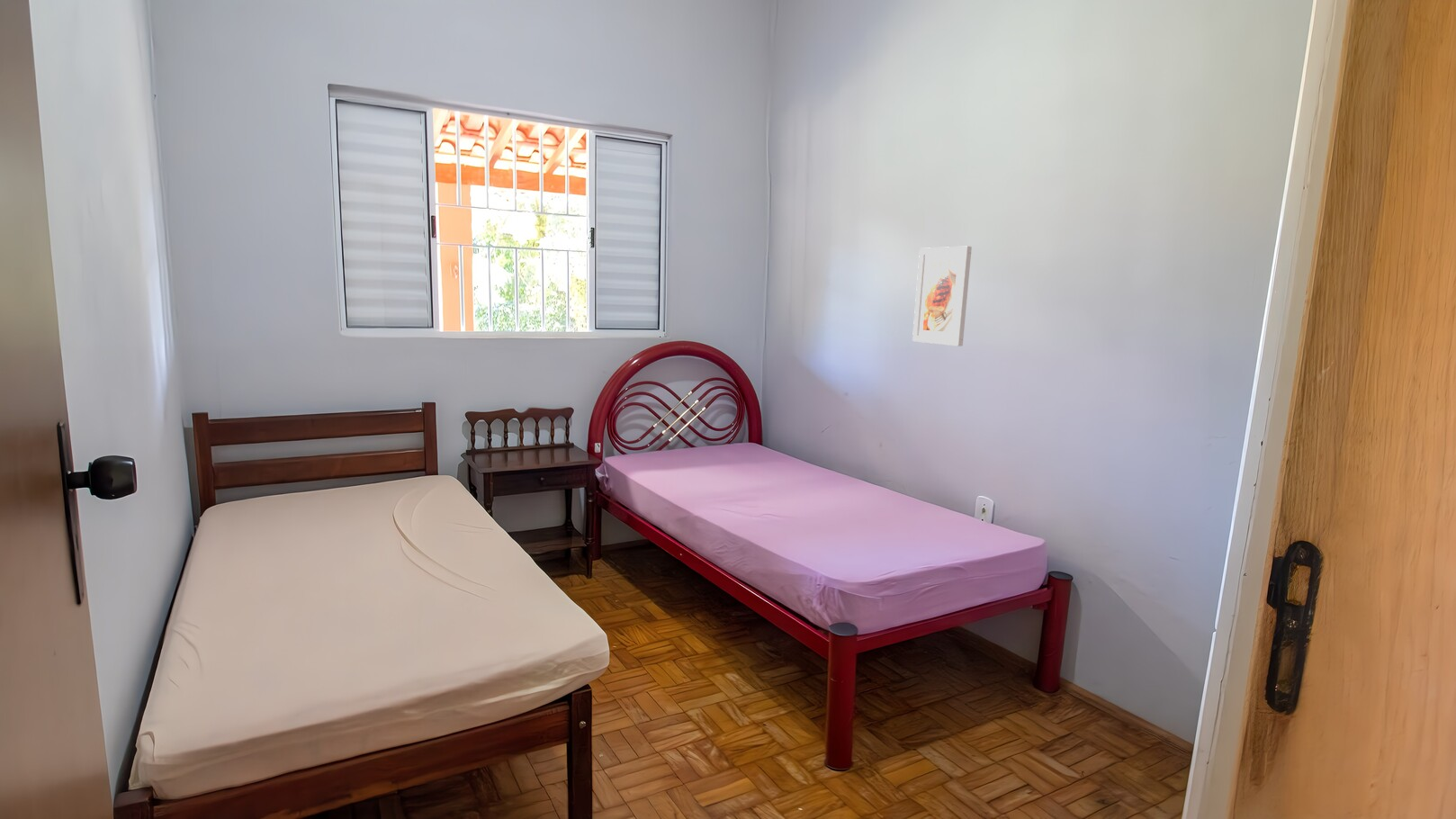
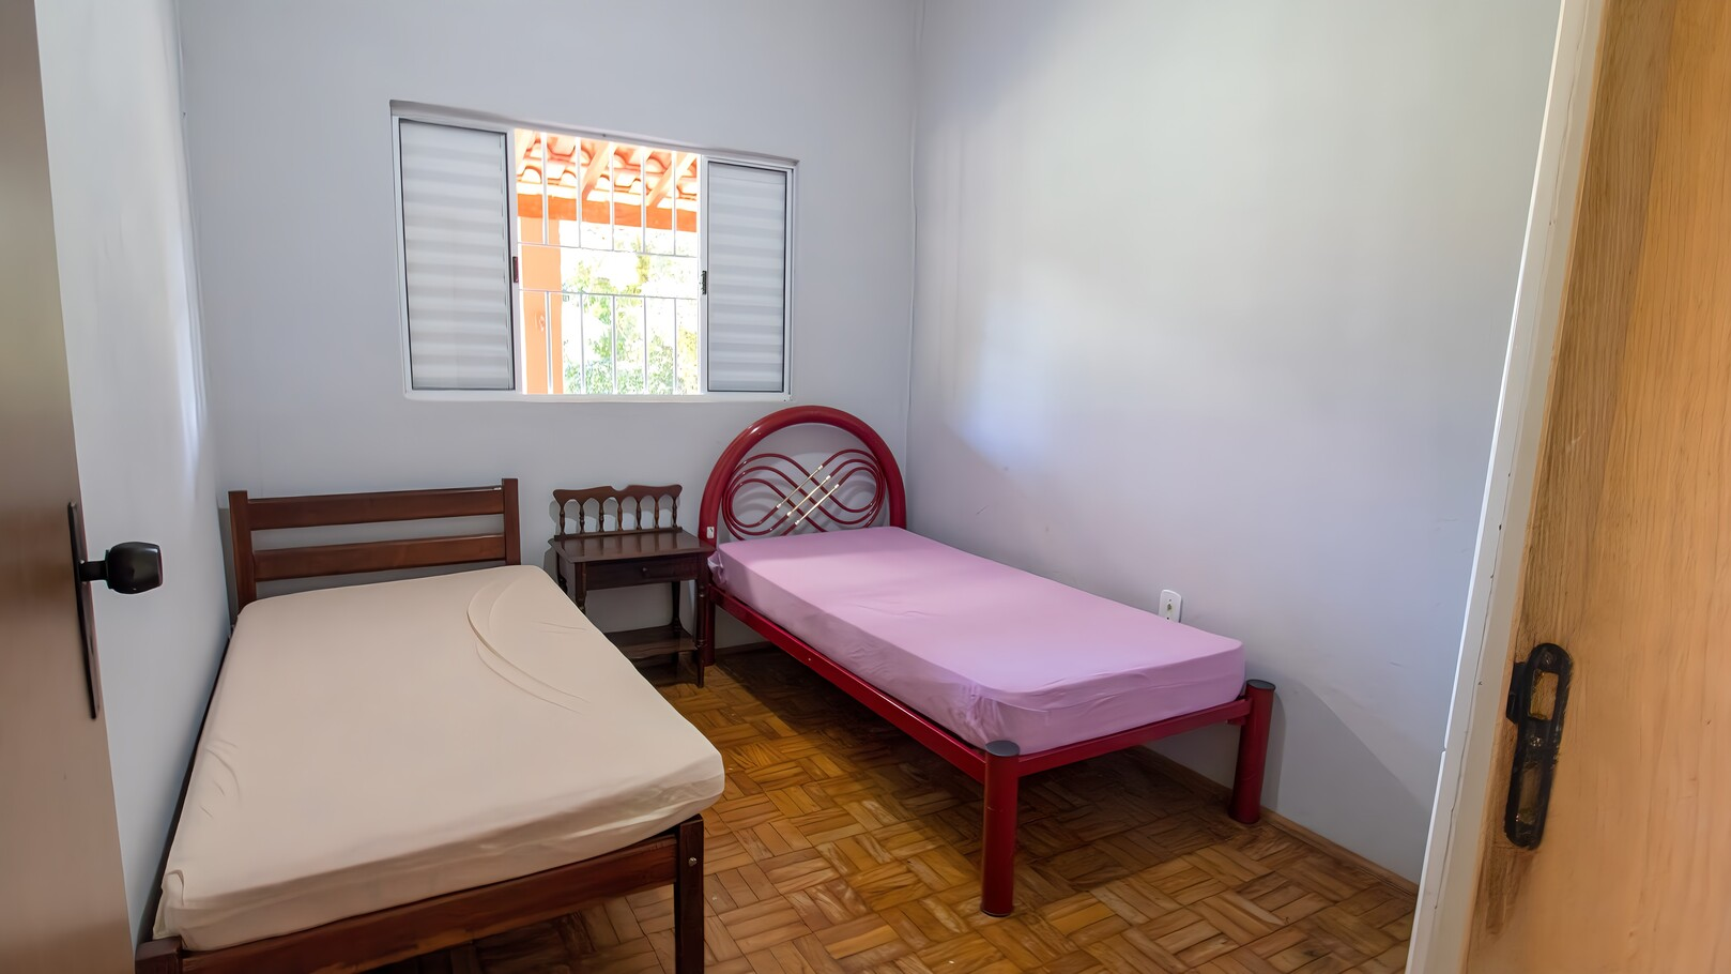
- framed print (940, 295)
